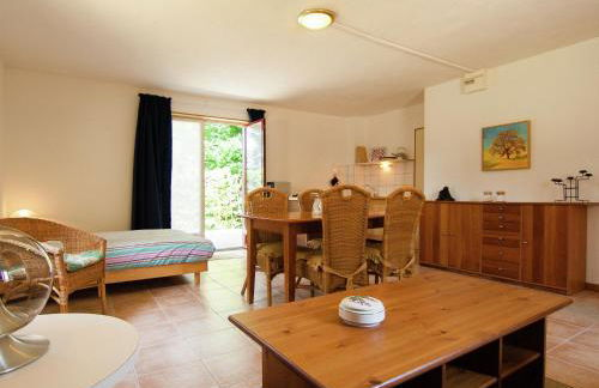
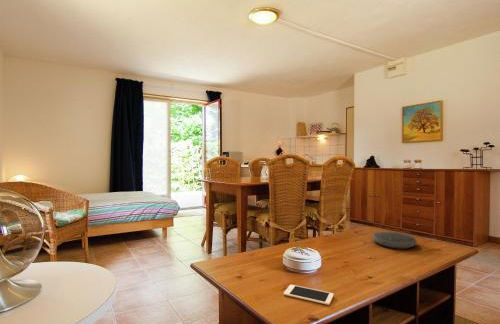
+ speaker (394, 238)
+ cell phone (308, 294)
